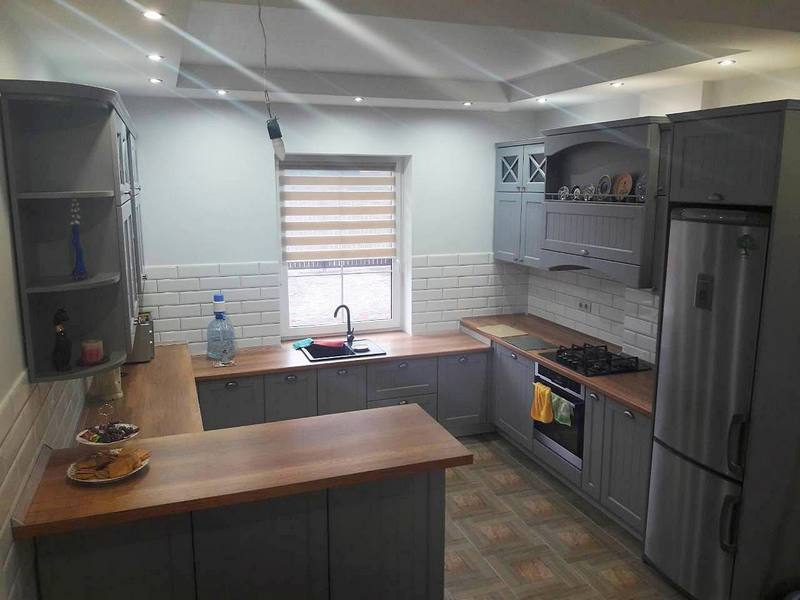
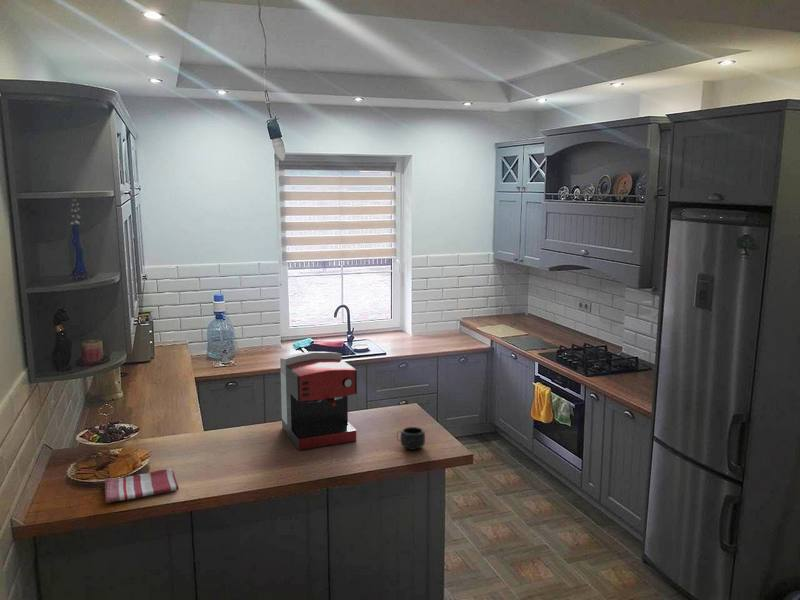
+ coffee maker (320, 397)
+ dish towel (141, 484)
+ mug (410, 438)
